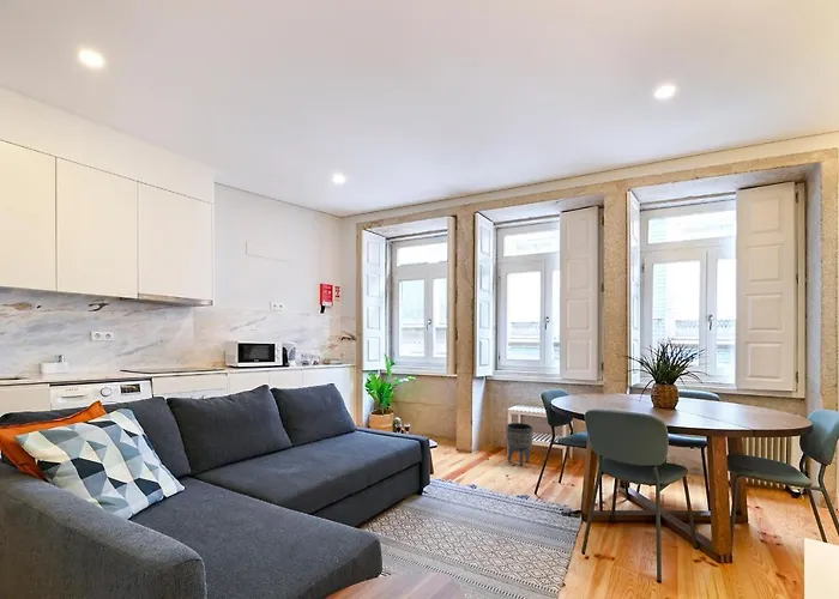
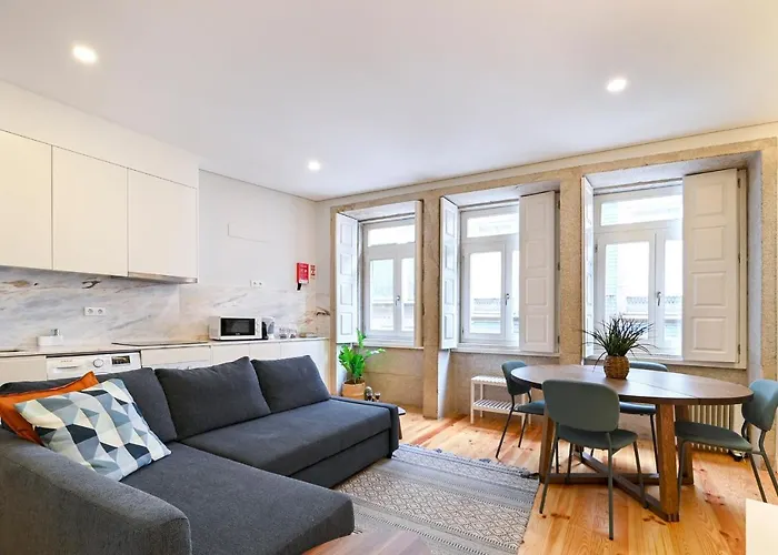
- planter (519, 444)
